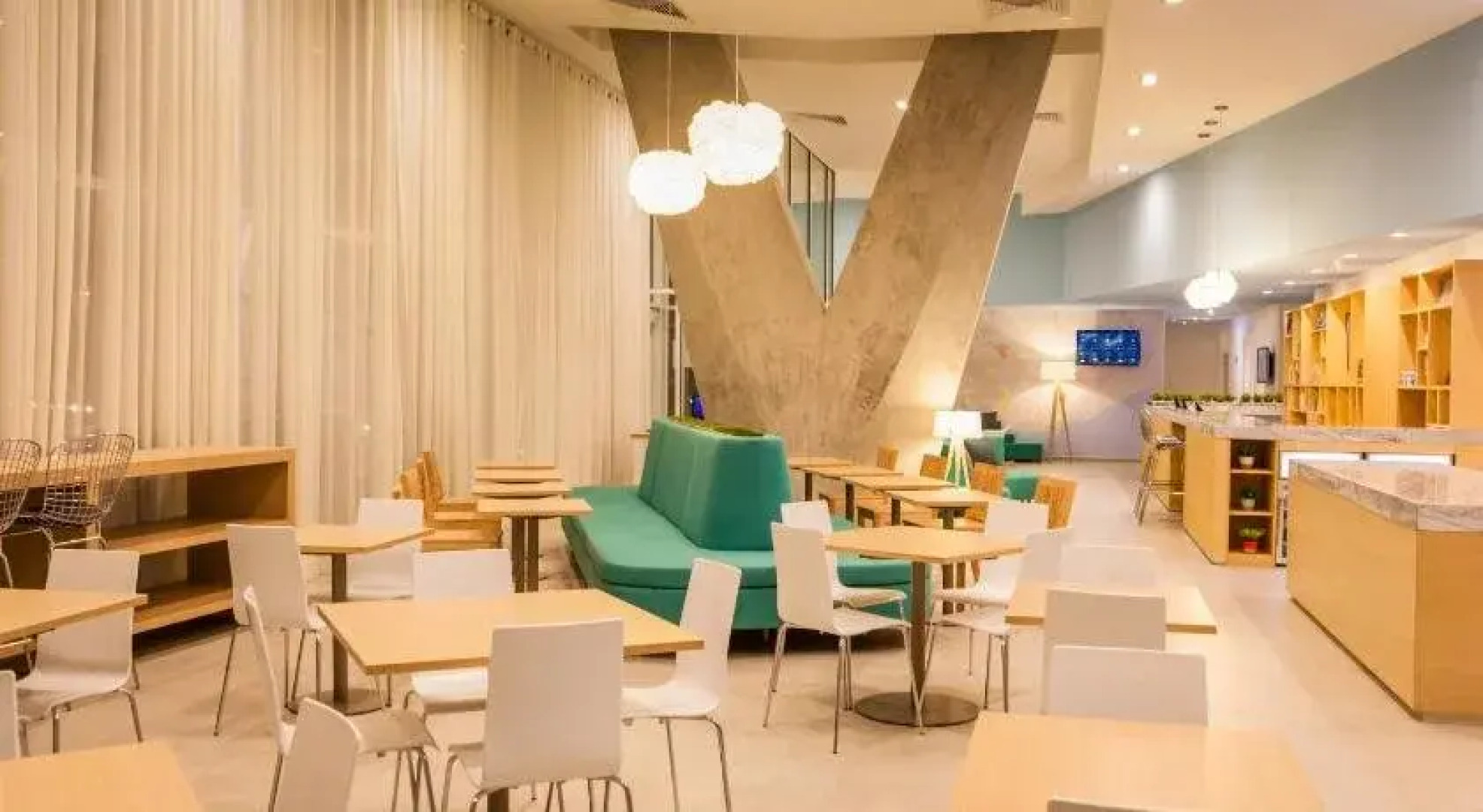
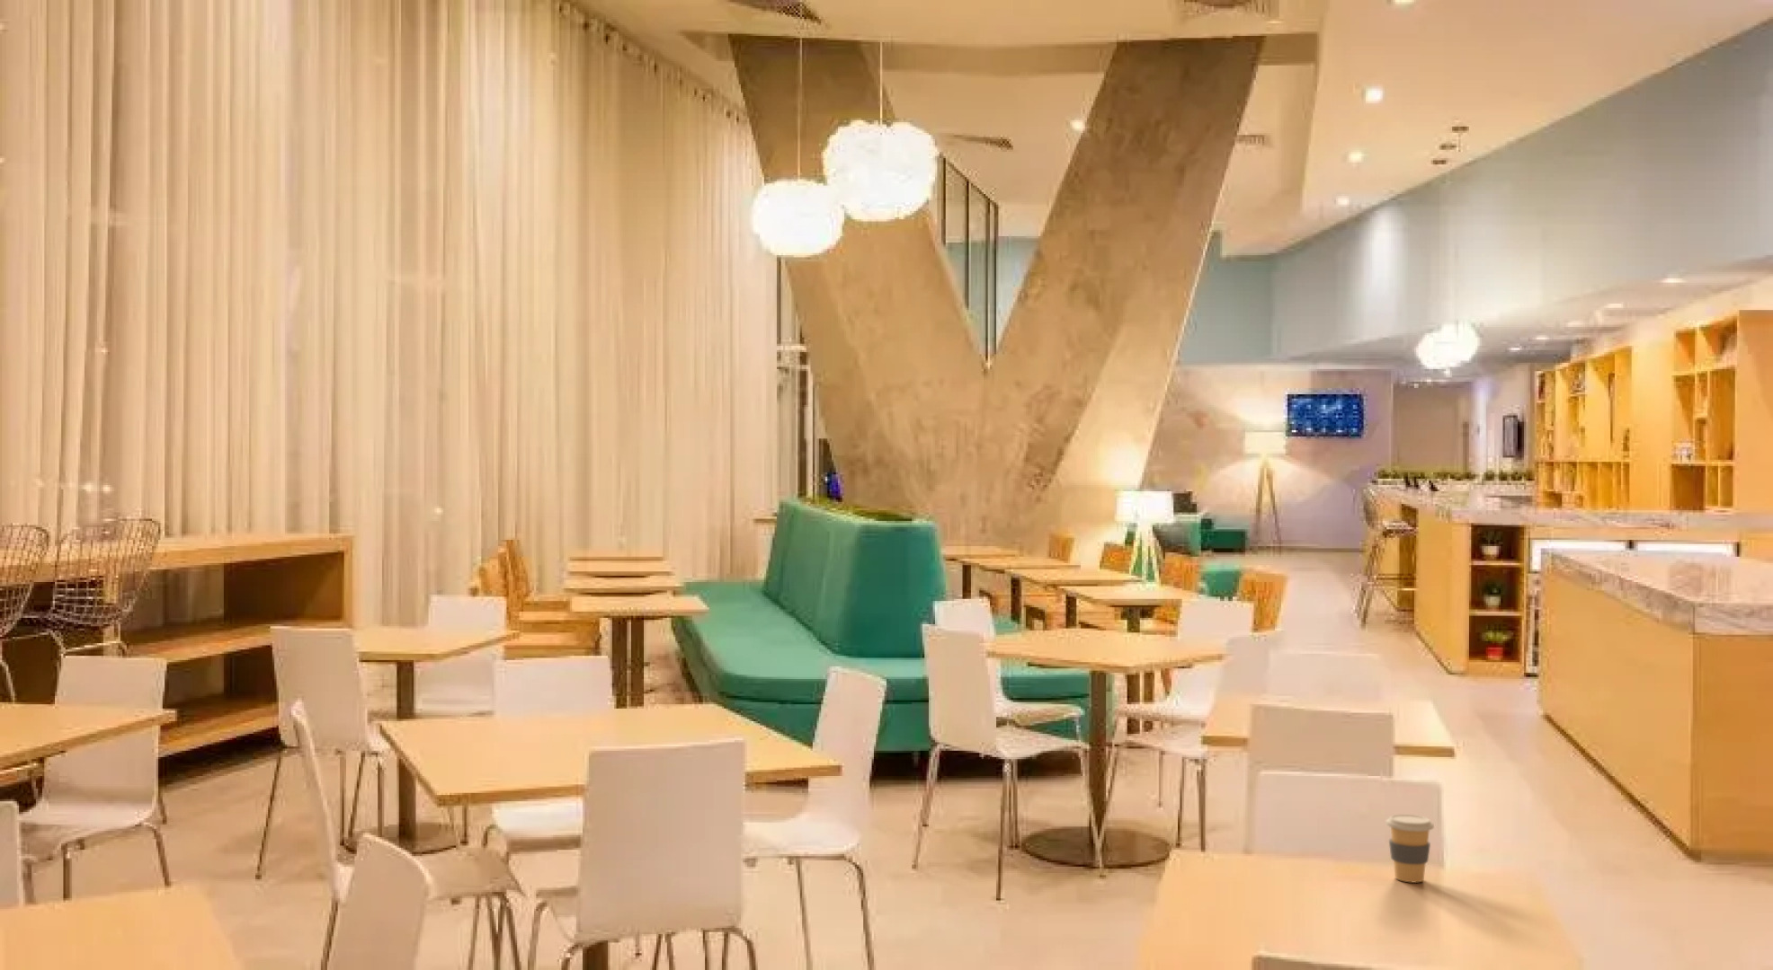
+ coffee cup (1408, 848)
